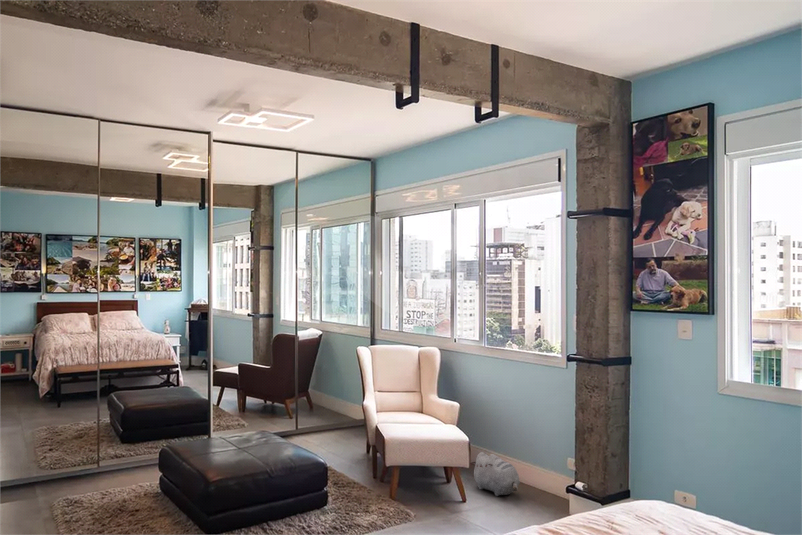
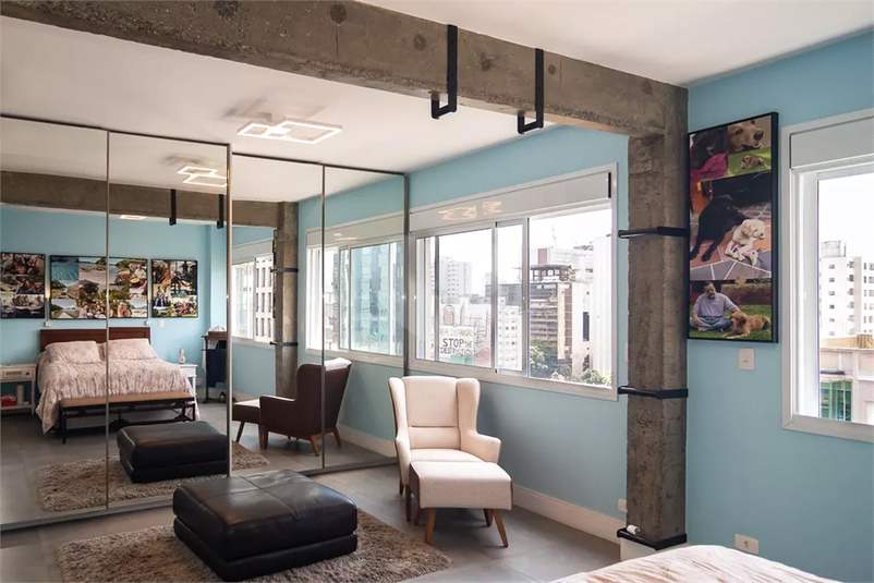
- plush toy (499, 474)
